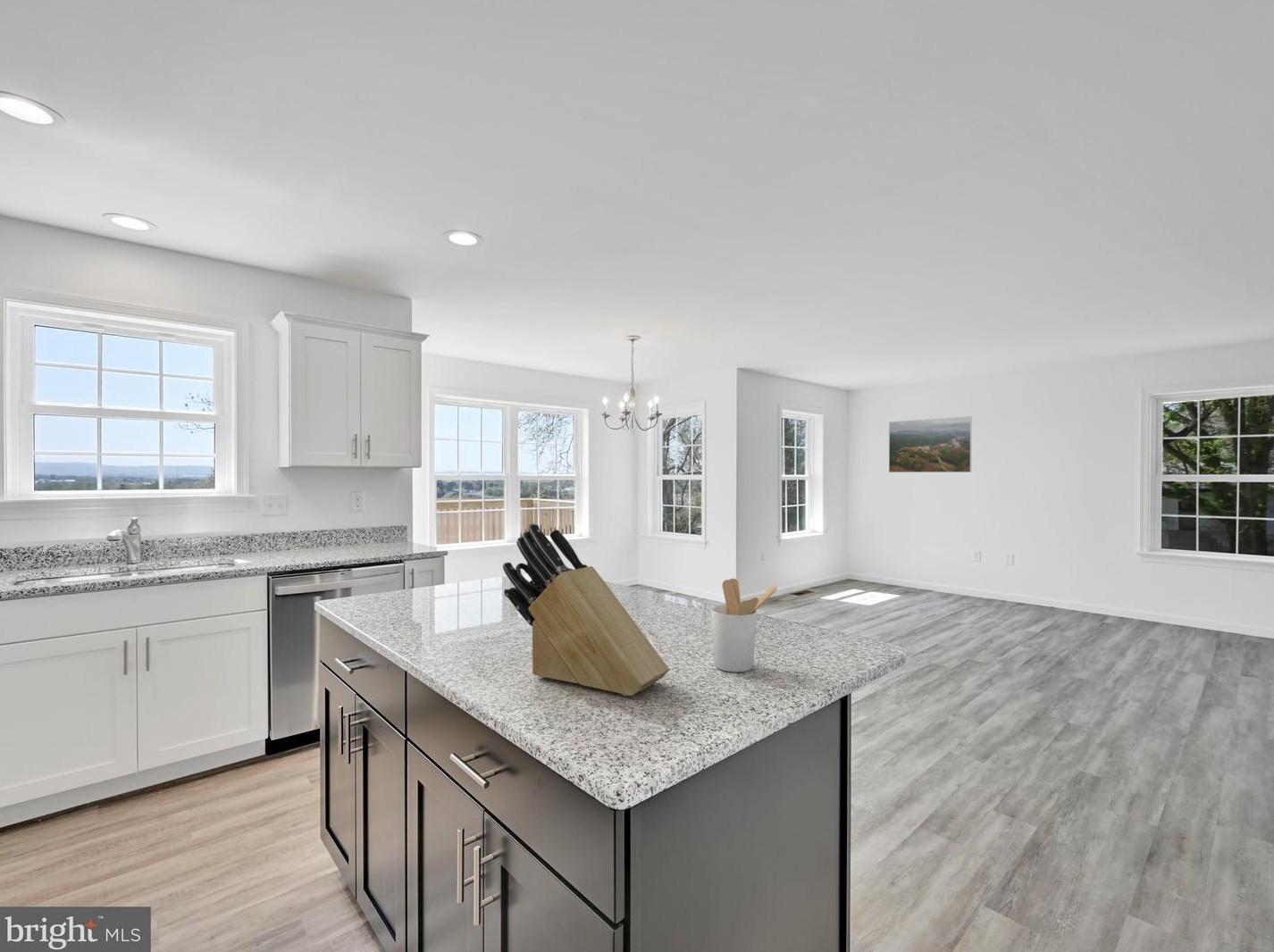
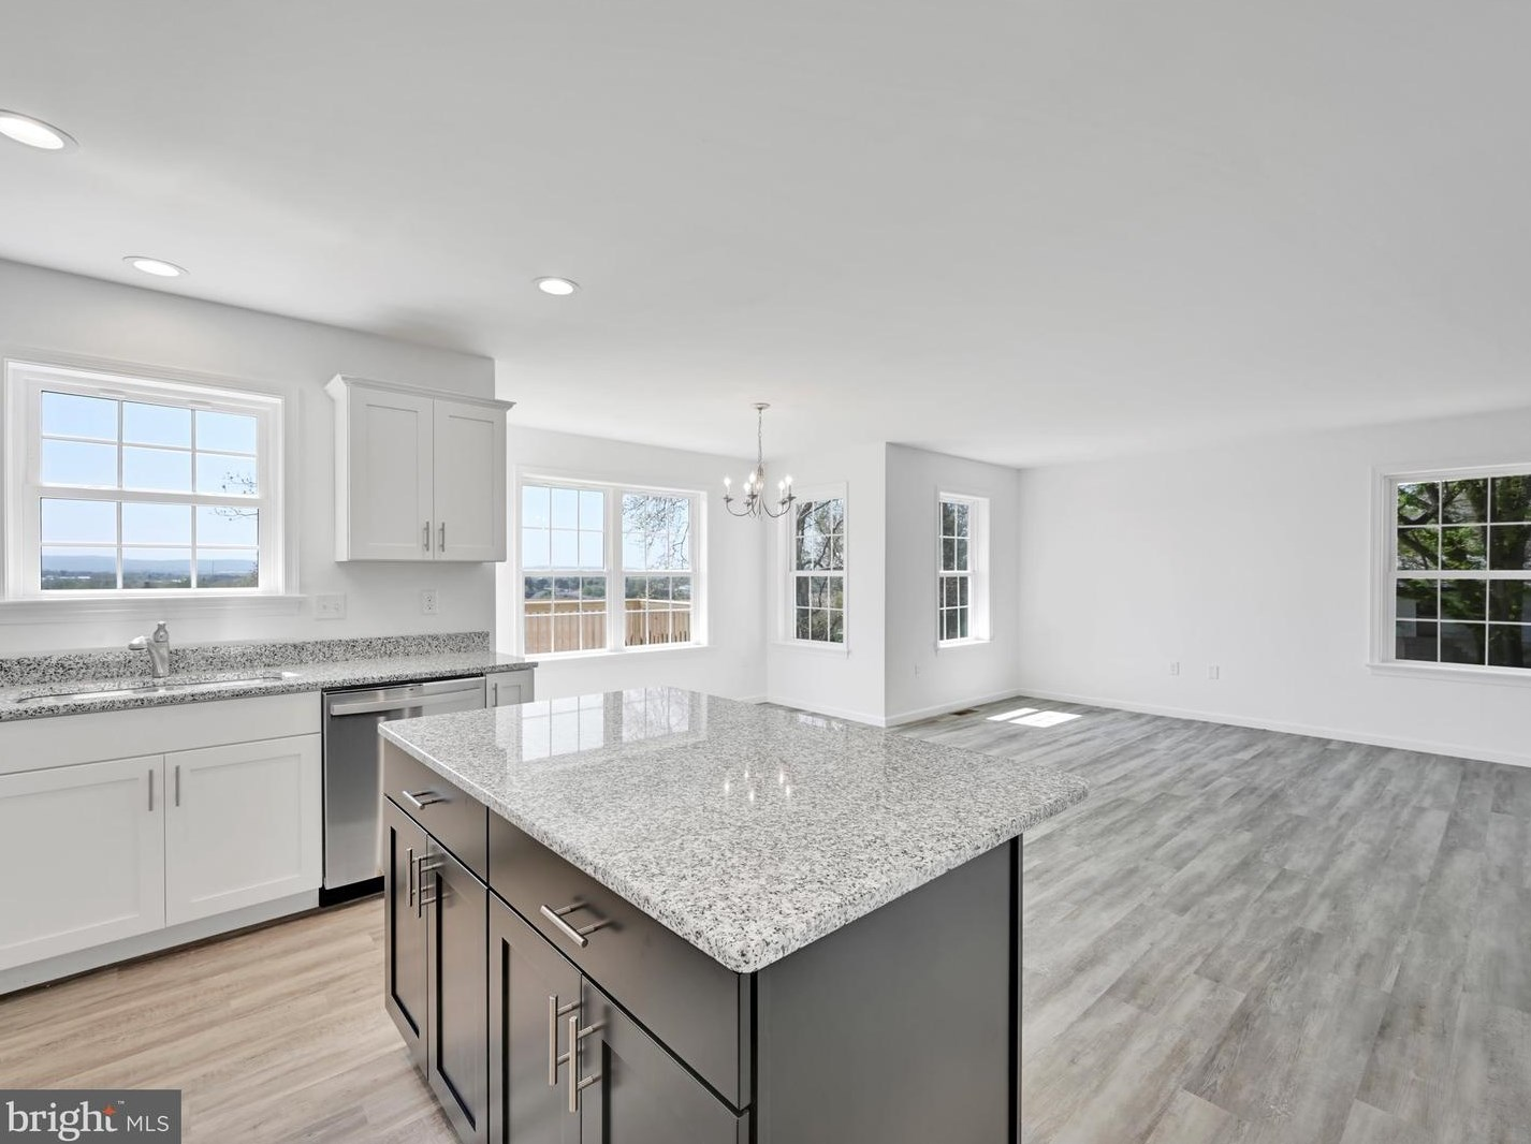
- utensil holder (745, 623)
- knife block (581, 600)
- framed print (928, 446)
